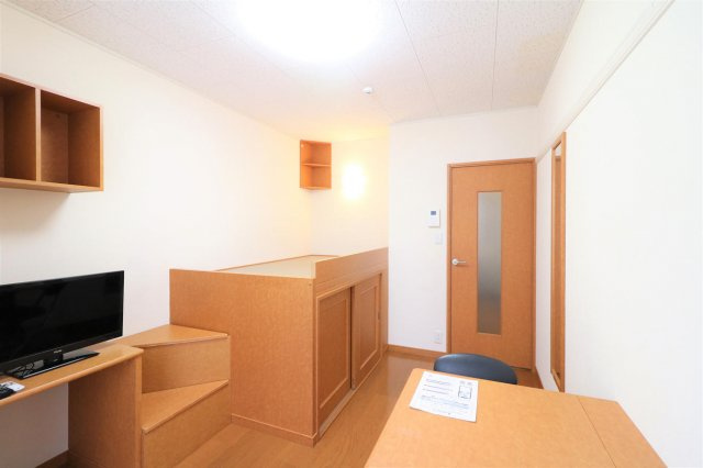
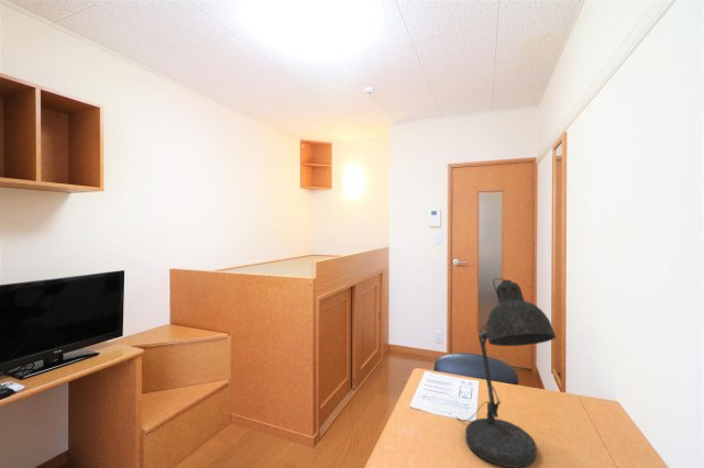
+ desk lamp (488, 368)
